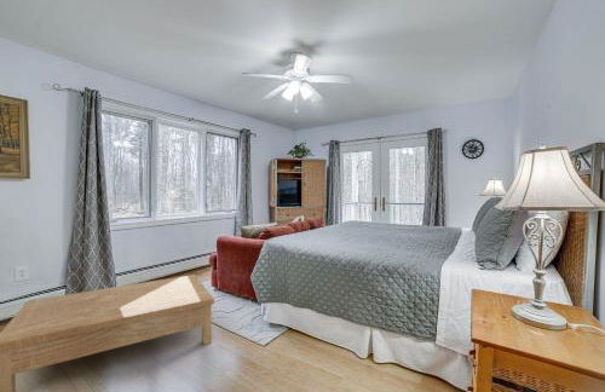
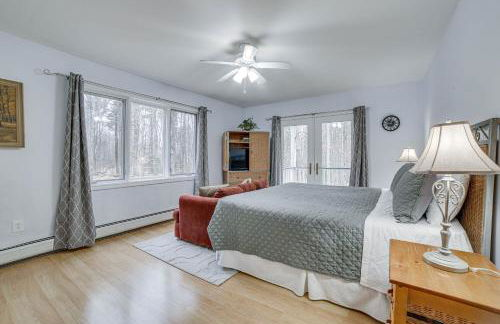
- coffee table (122, 322)
